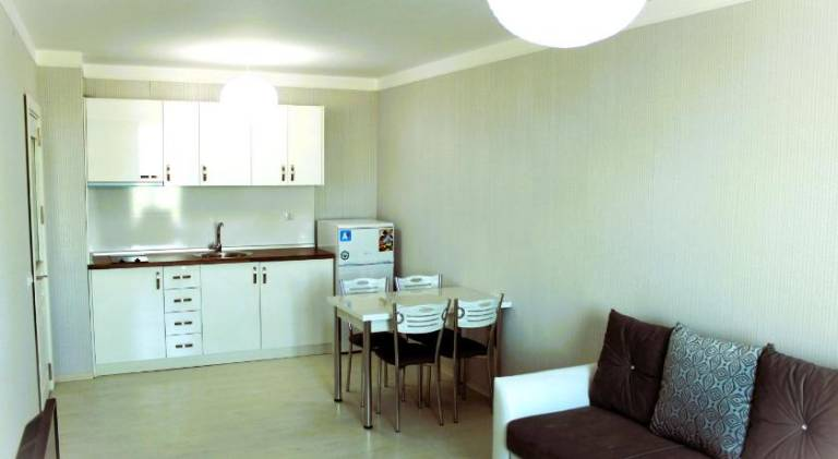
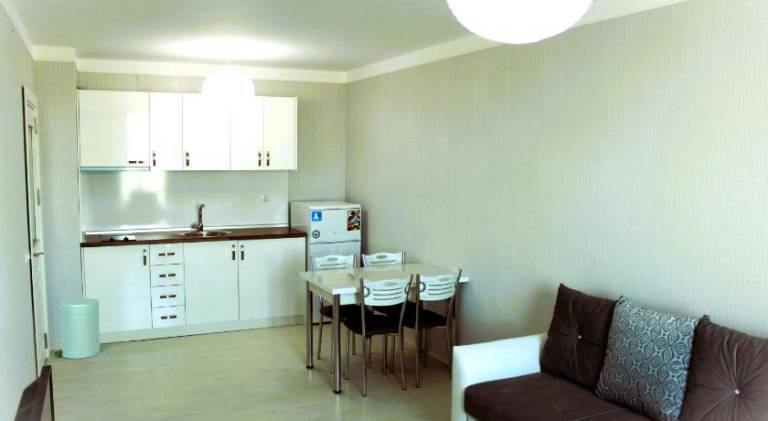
+ trash can (76, 327)
